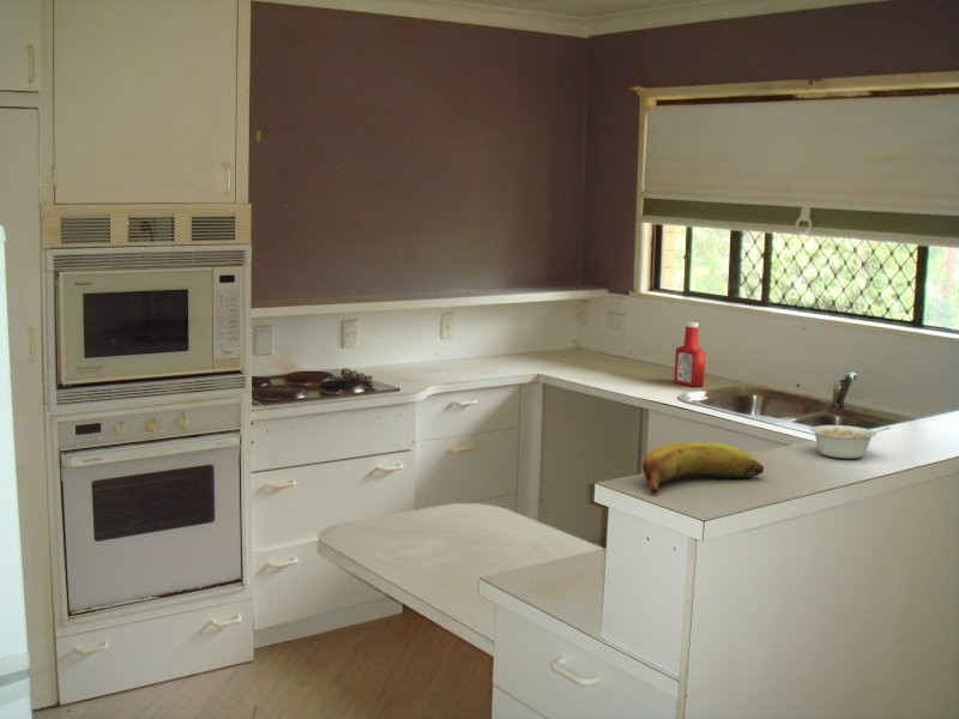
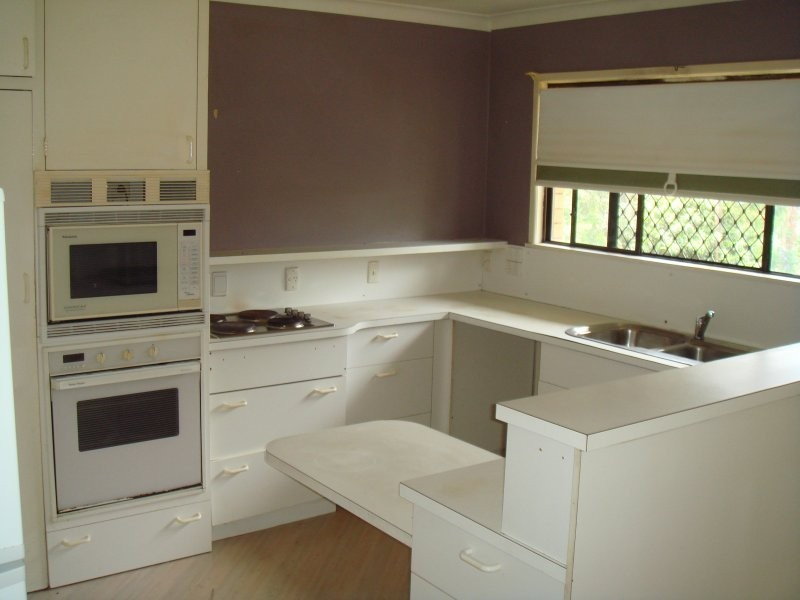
- legume (844, 440)
- soap bottle (690, 352)
- fruit (704, 465)
